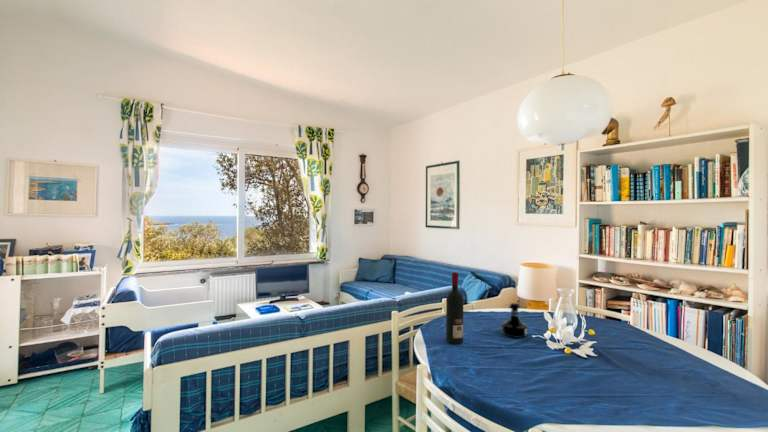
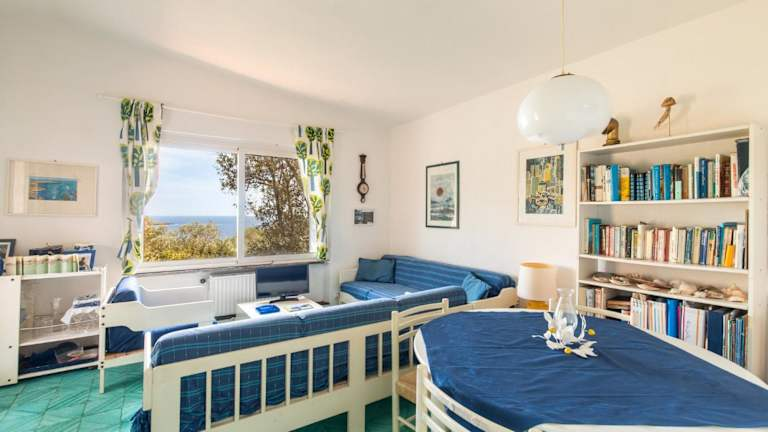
- tequila bottle (514, 318)
- alcohol (454, 306)
